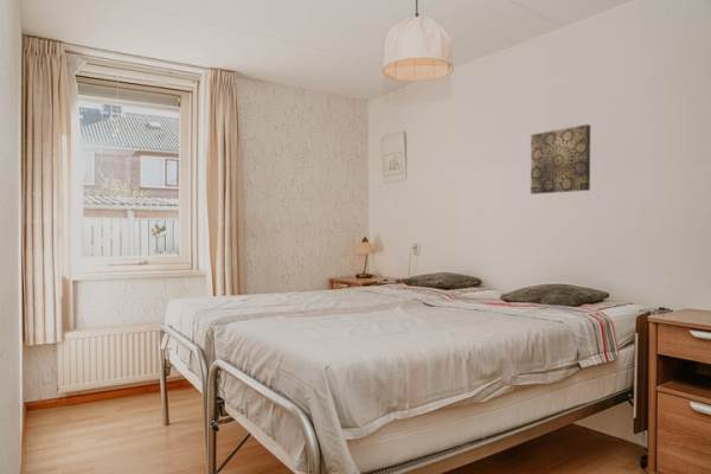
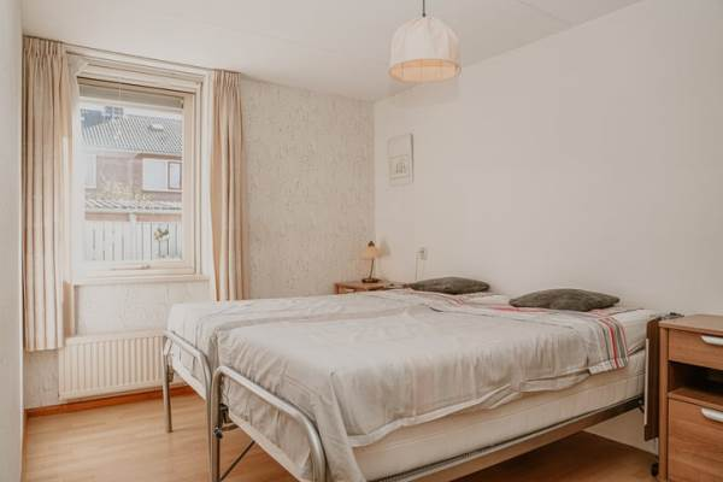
- wall art (558, 161)
